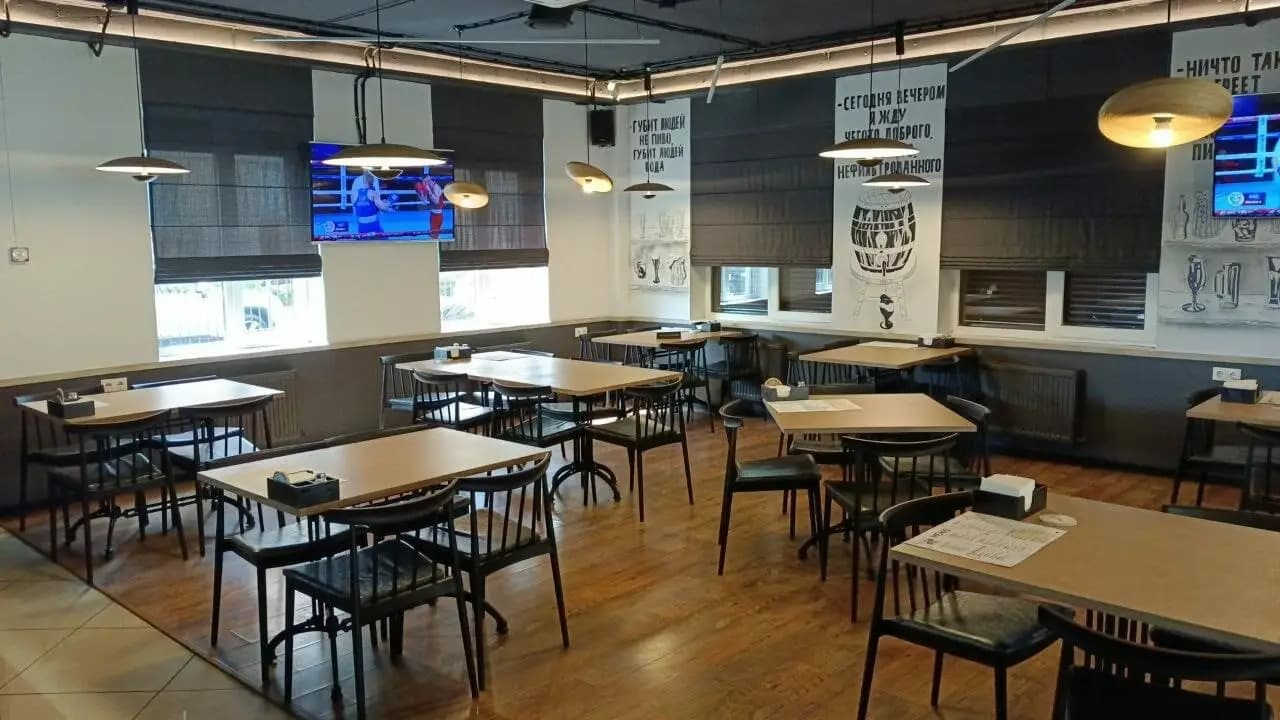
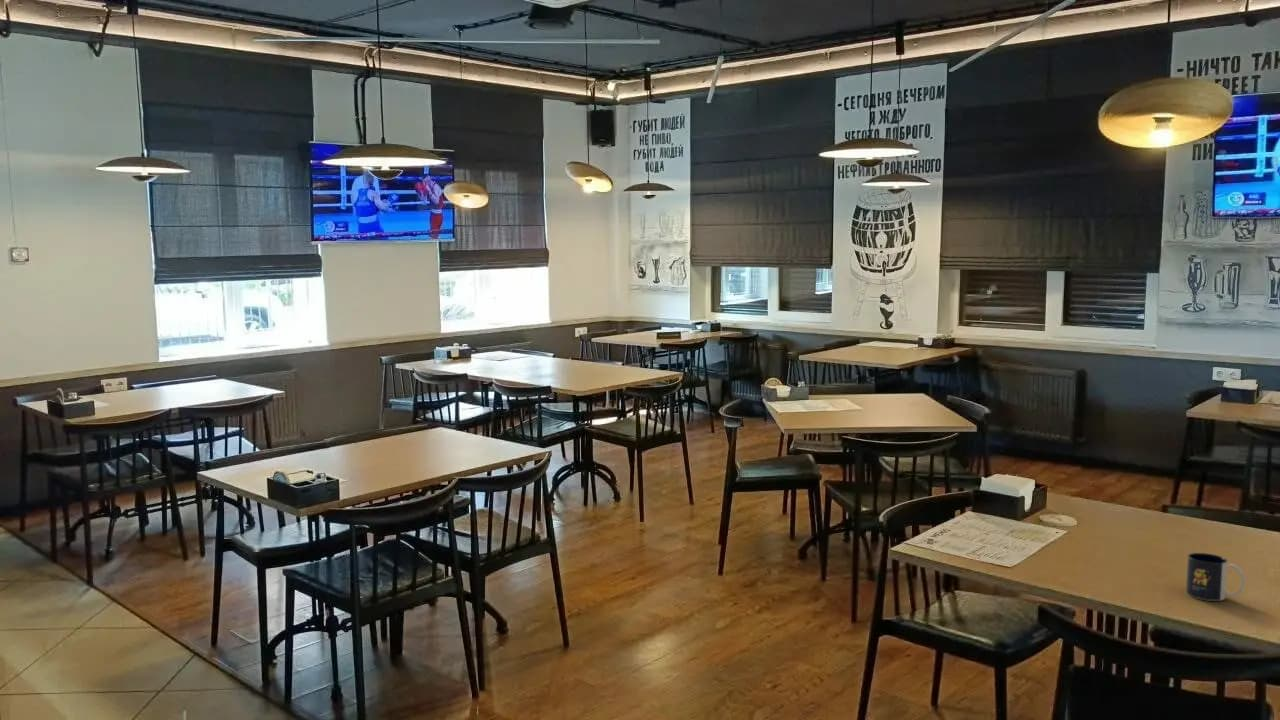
+ mug (1215, 578)
